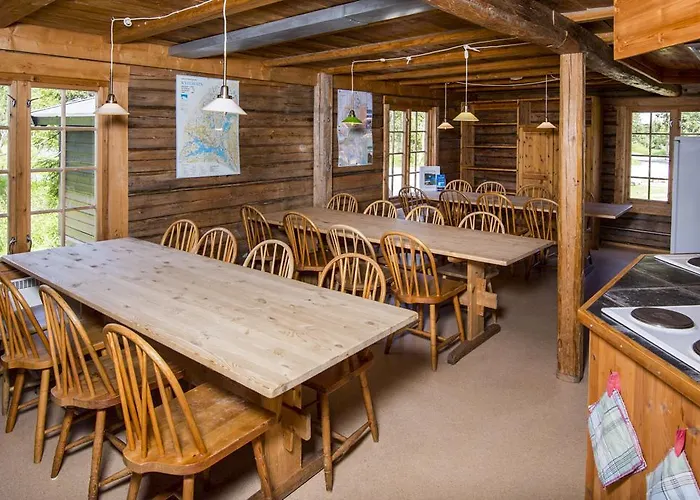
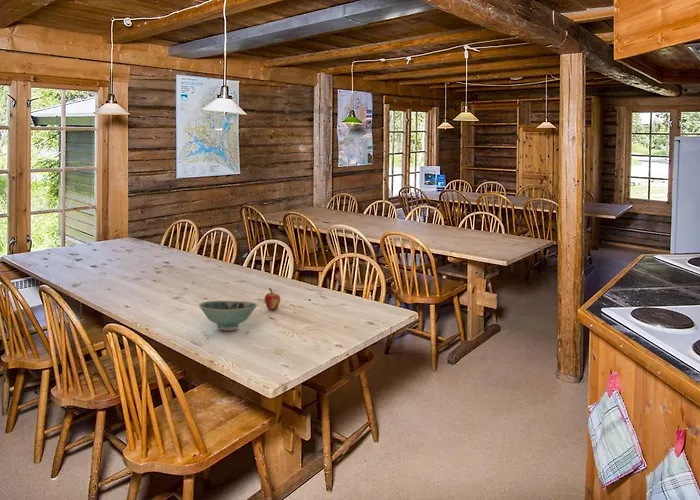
+ bowl (228, 316)
+ fruit (272, 298)
